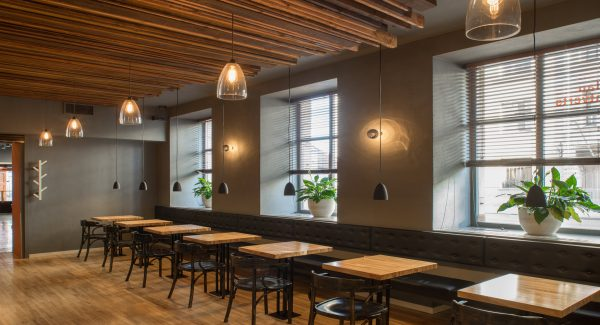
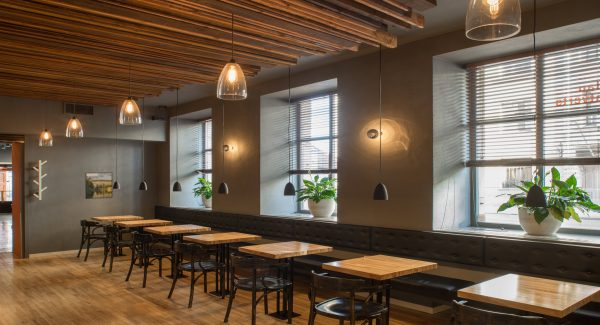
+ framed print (99, 185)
